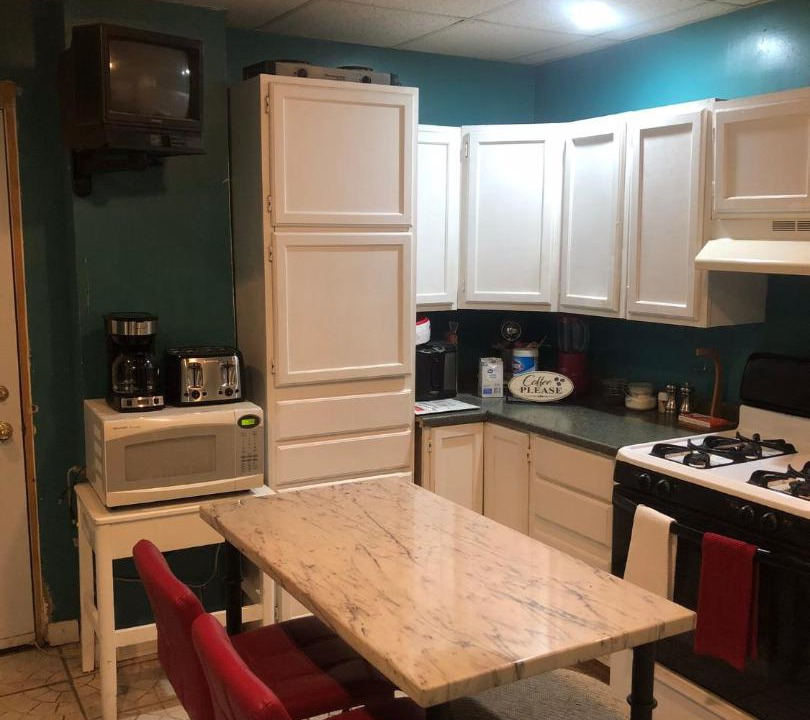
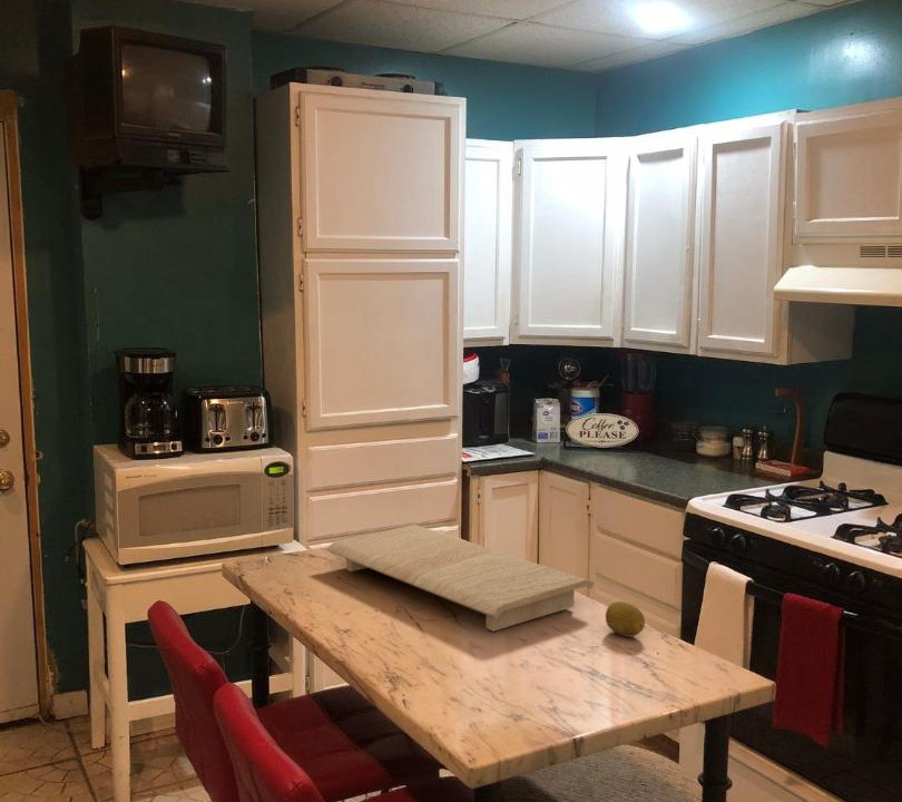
+ cutting board (452, 574)
+ fruit (624, 618)
